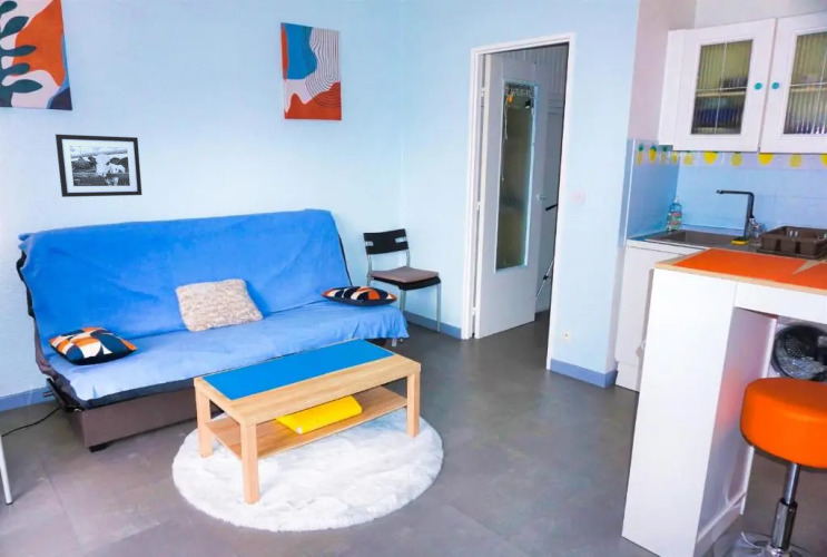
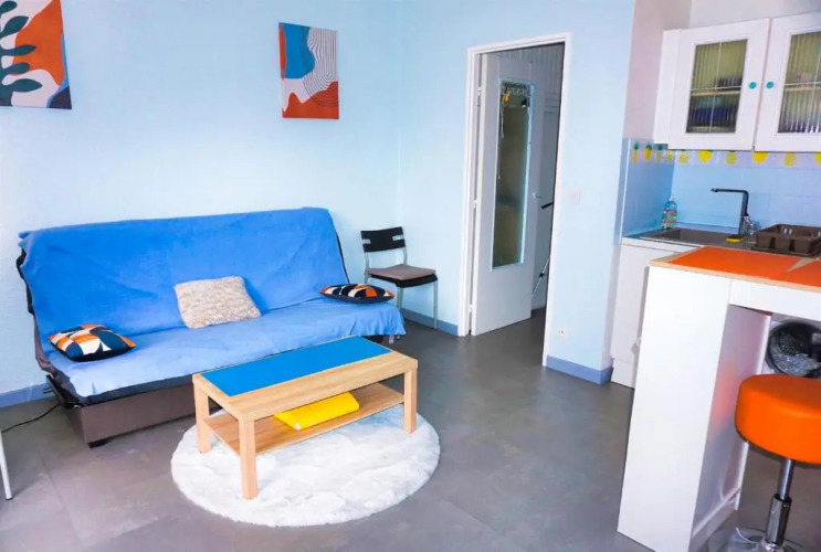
- picture frame (100, 166)
